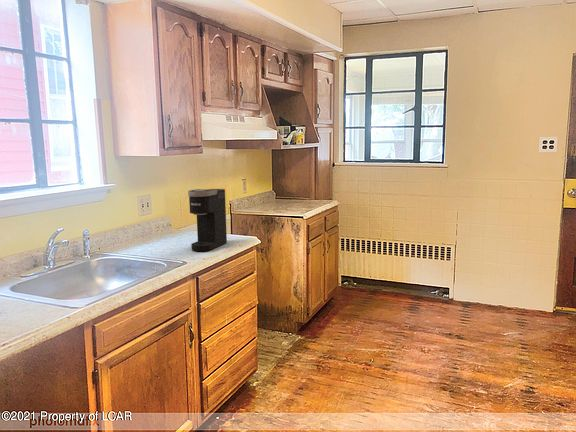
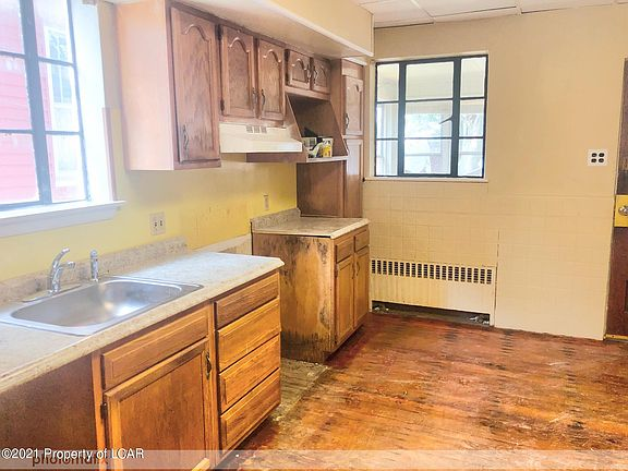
- coffee maker (208, 217)
